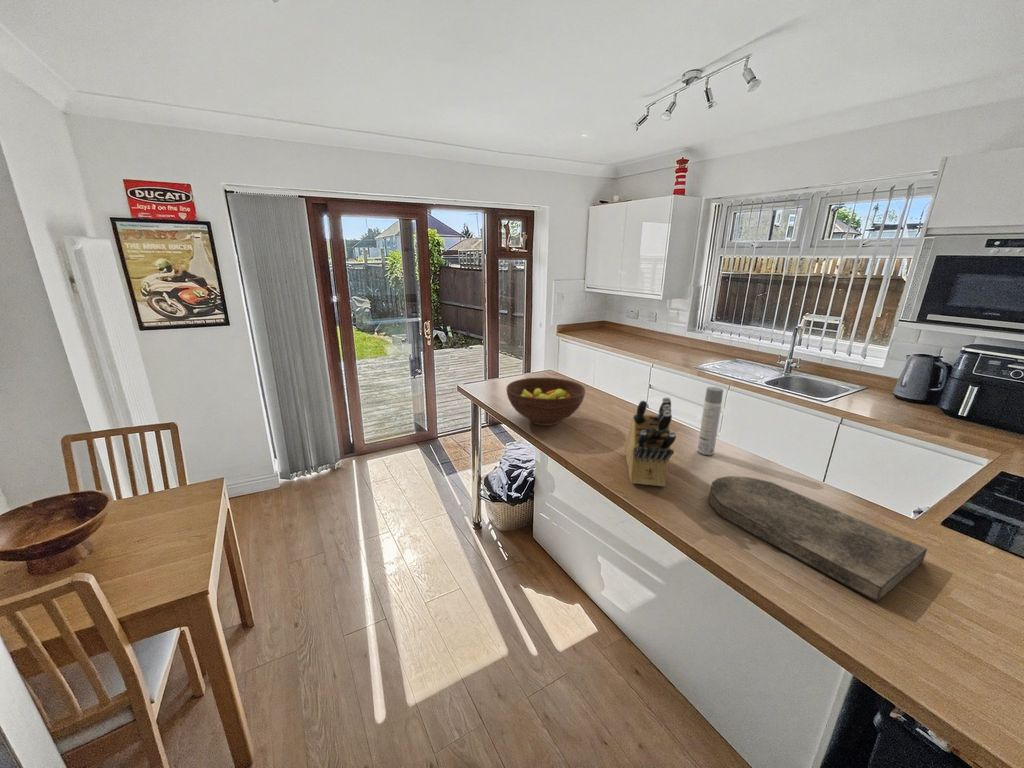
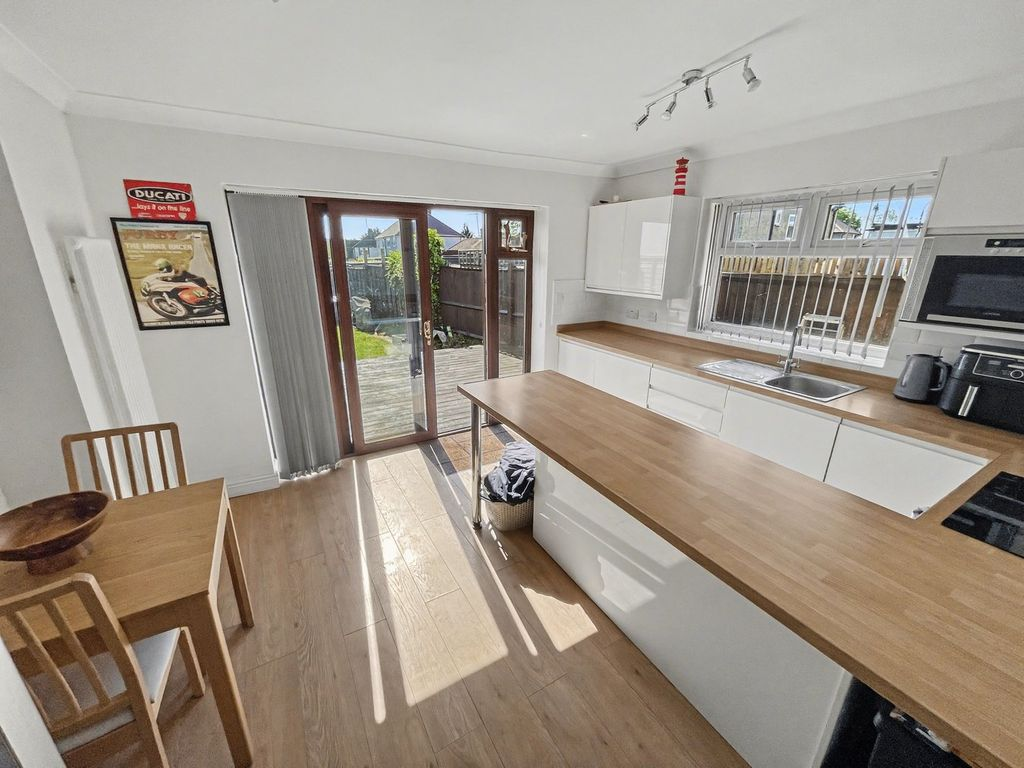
- fruit bowl (545, 404)
- spray bottle (710, 421)
- cutting board (794, 520)
- knife block (649, 432)
